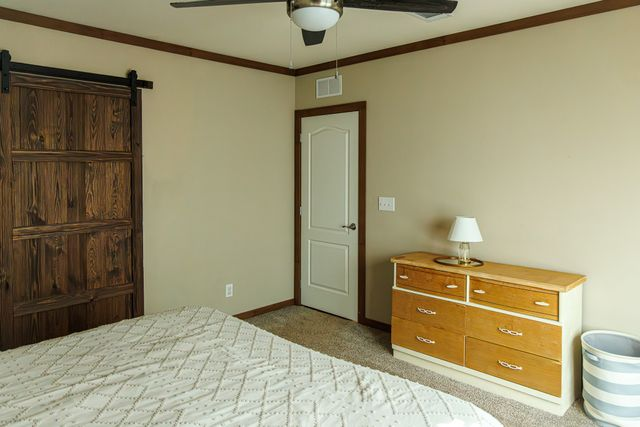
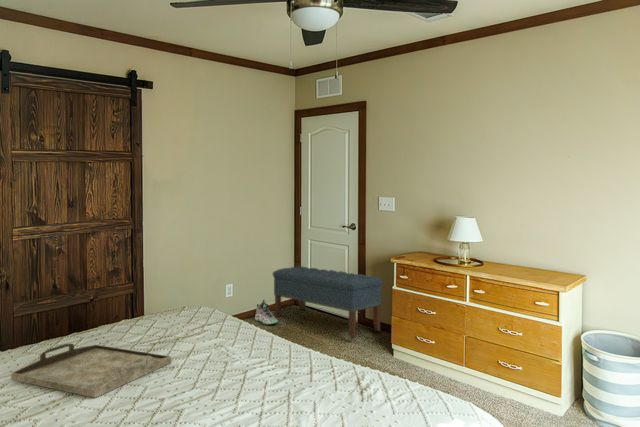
+ bench (324, 297)
+ sneaker (265, 311)
+ serving tray (95, 361)
